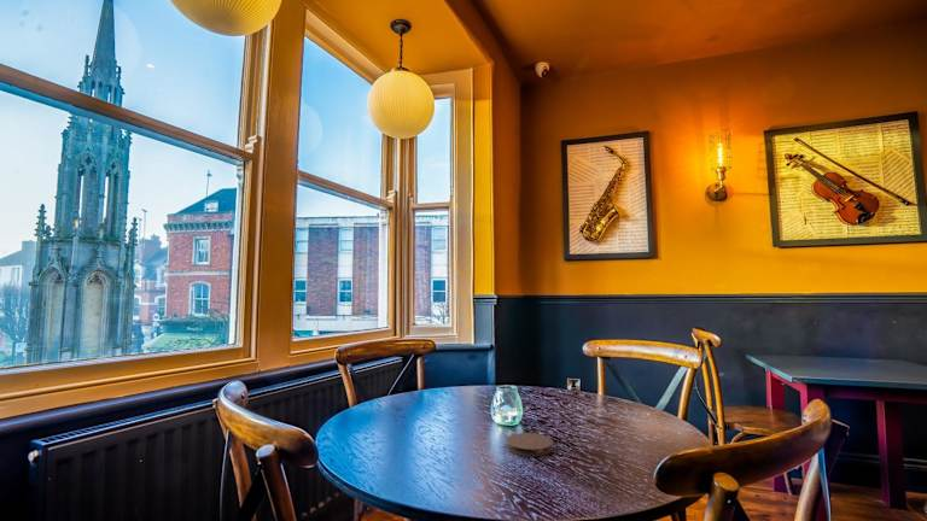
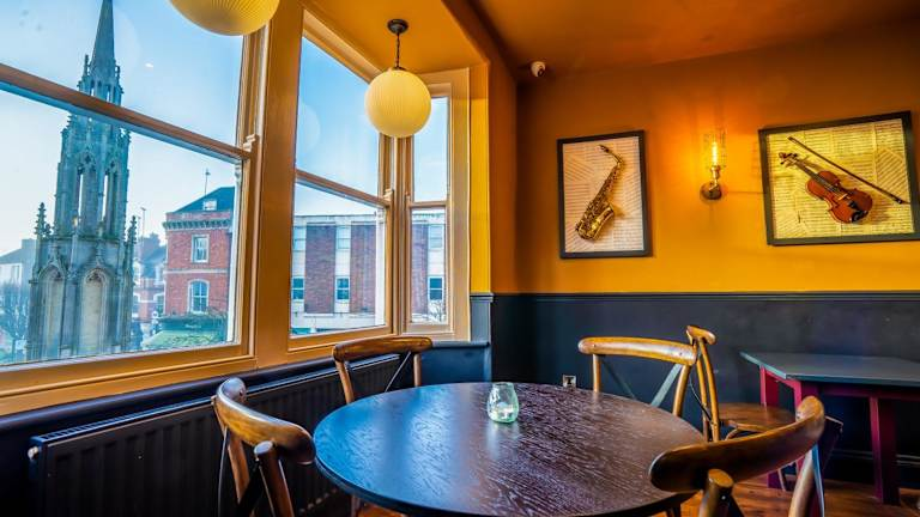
- coaster (529, 444)
